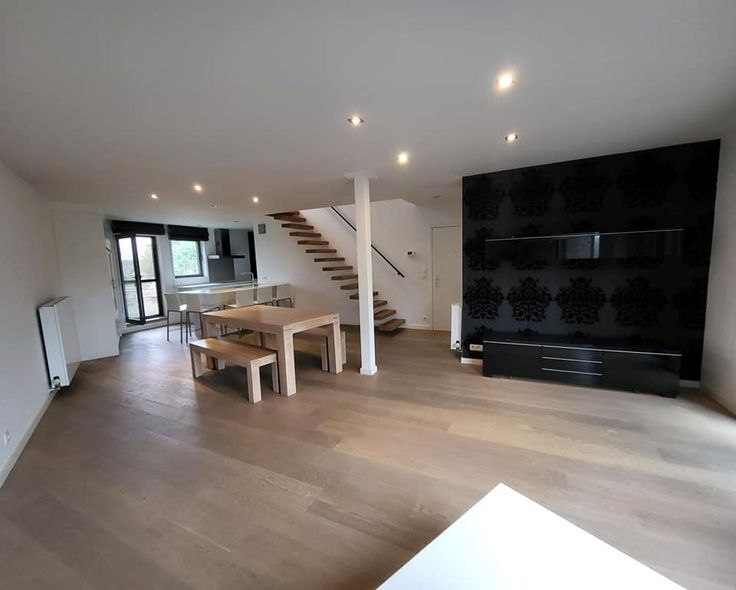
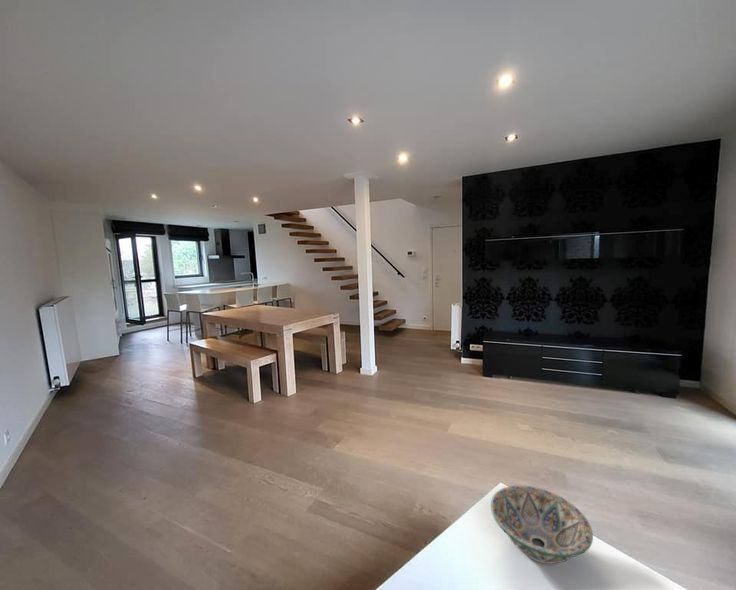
+ decorative bowl (538, 530)
